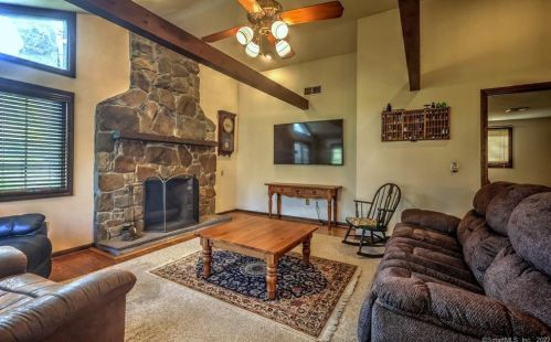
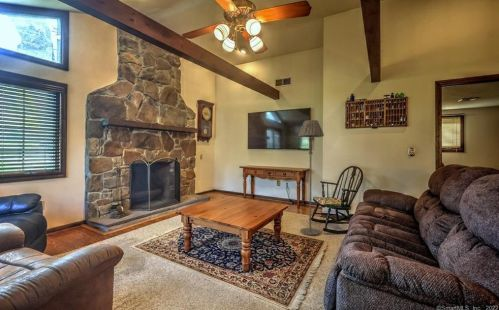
+ floor lamp (310, 176)
